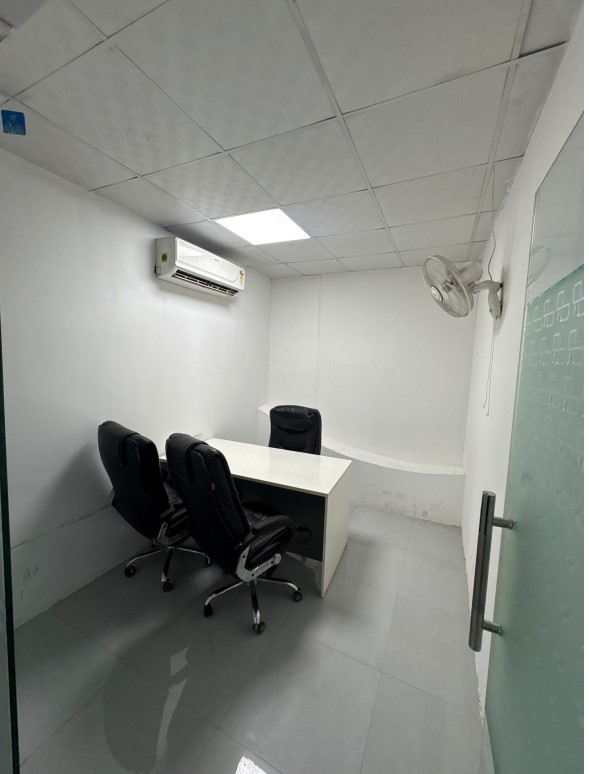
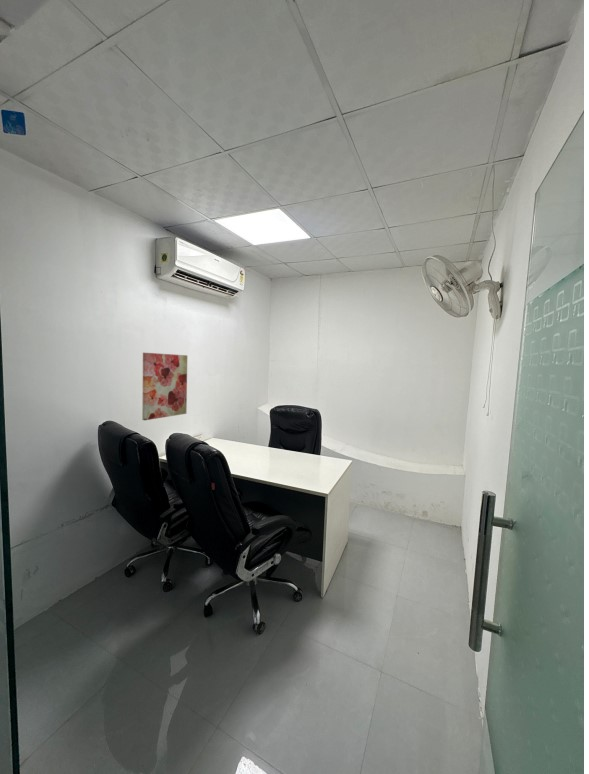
+ wall art (166, 385)
